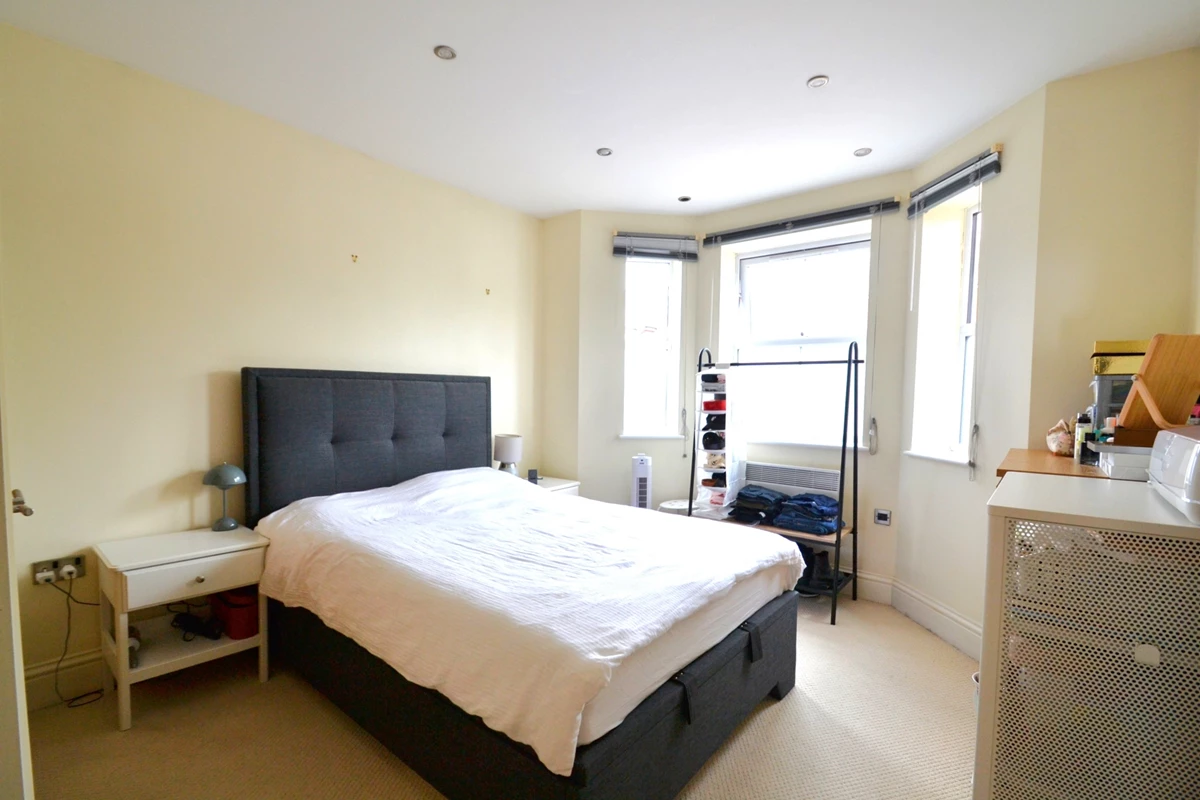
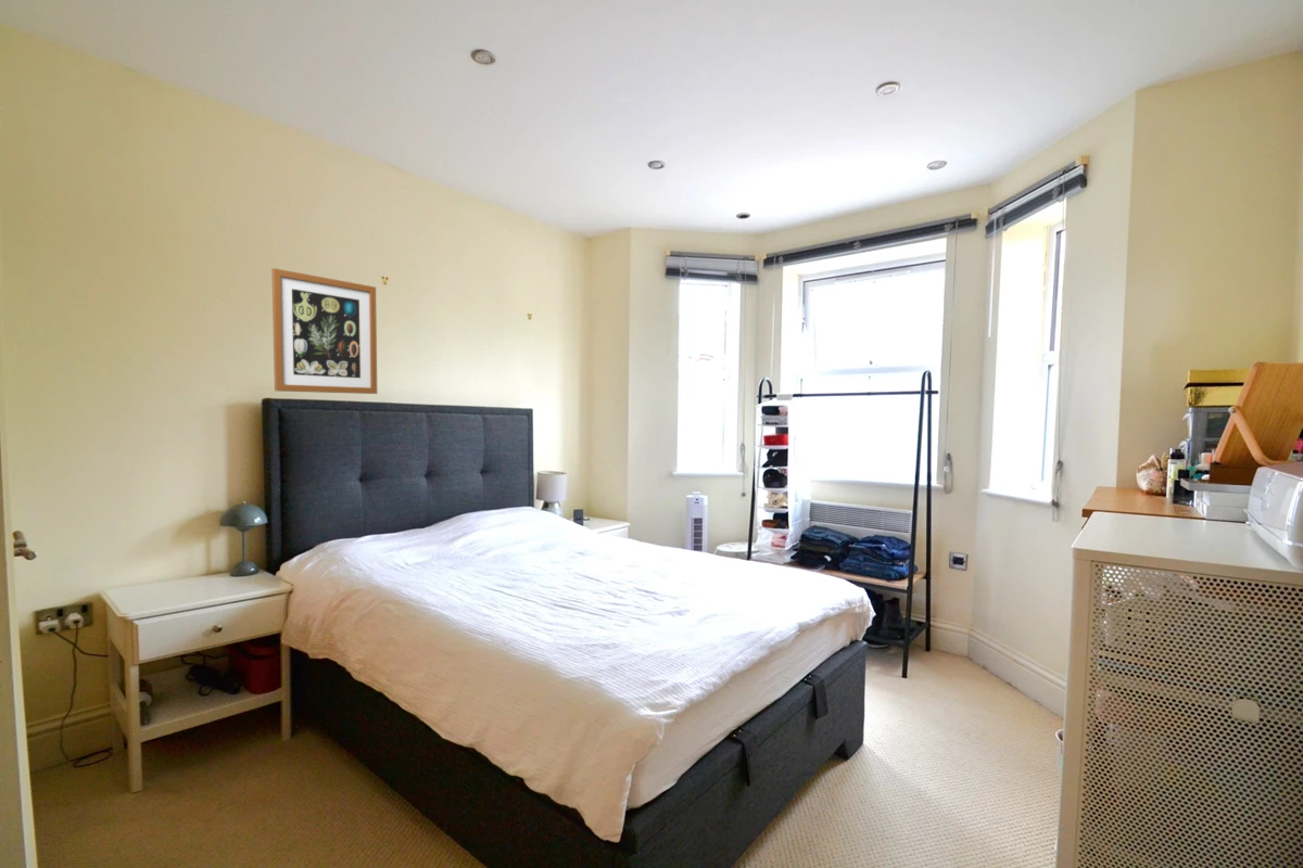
+ wall art (328, 335)
